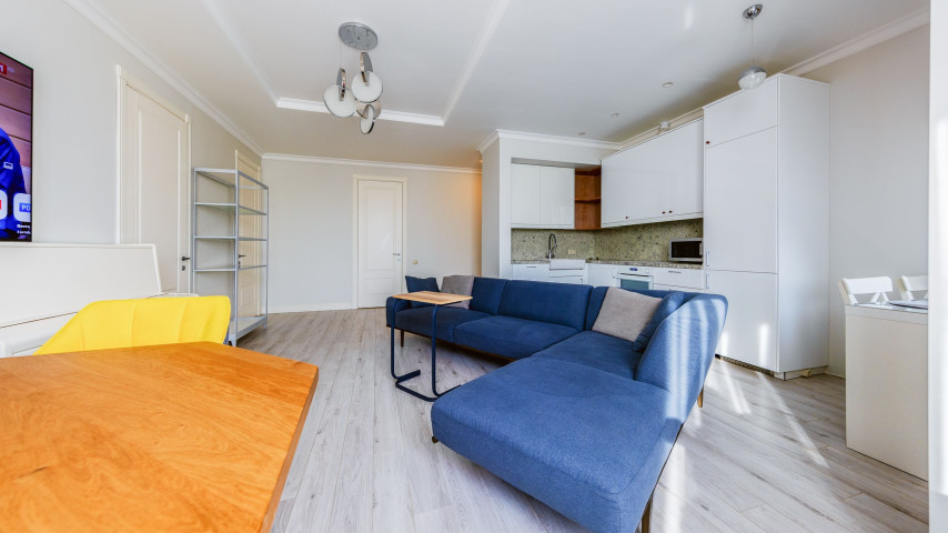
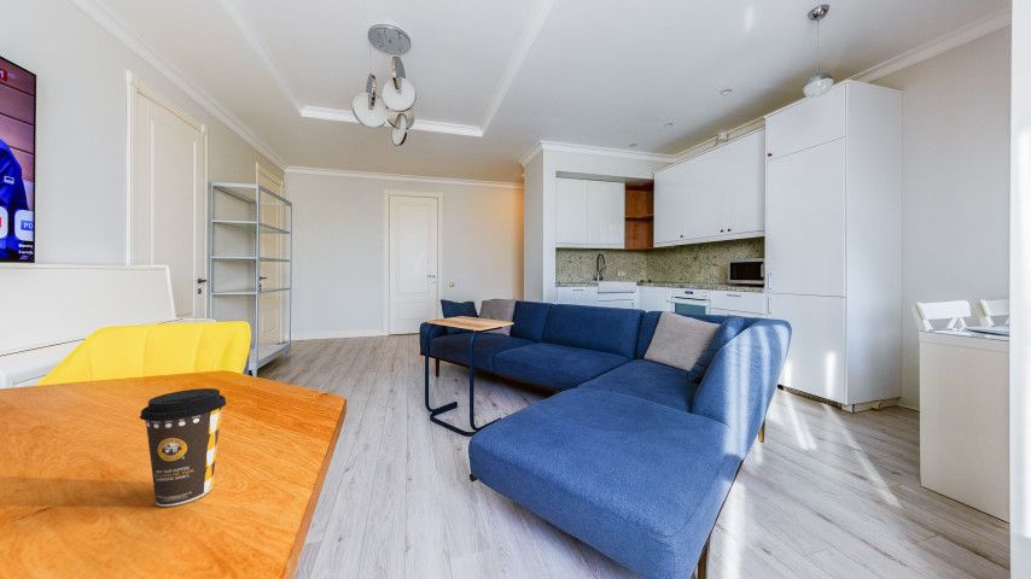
+ coffee cup (185, 444)
